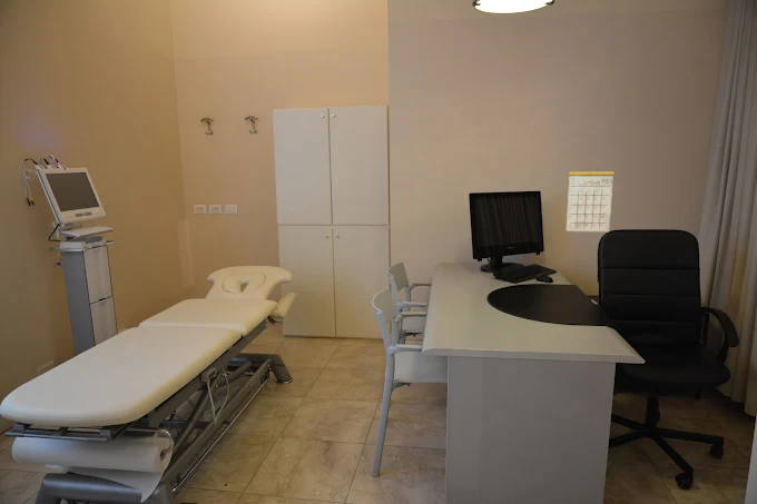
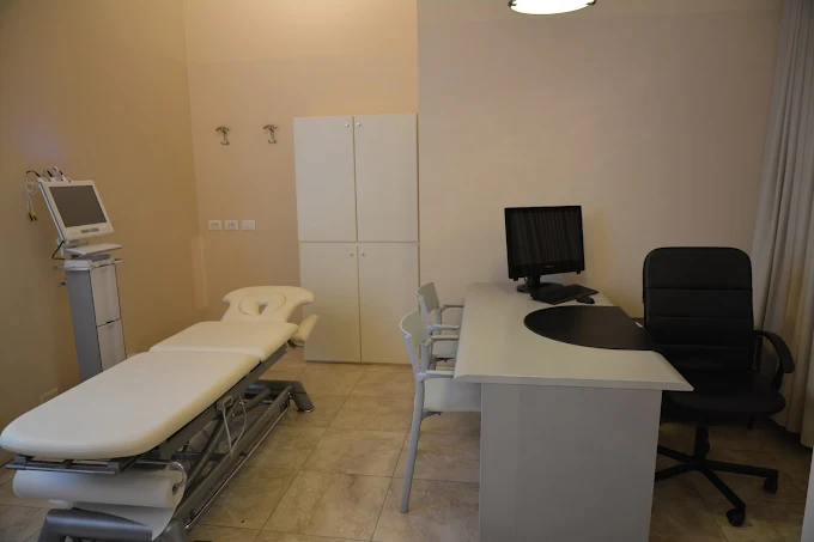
- calendar (590, 195)
